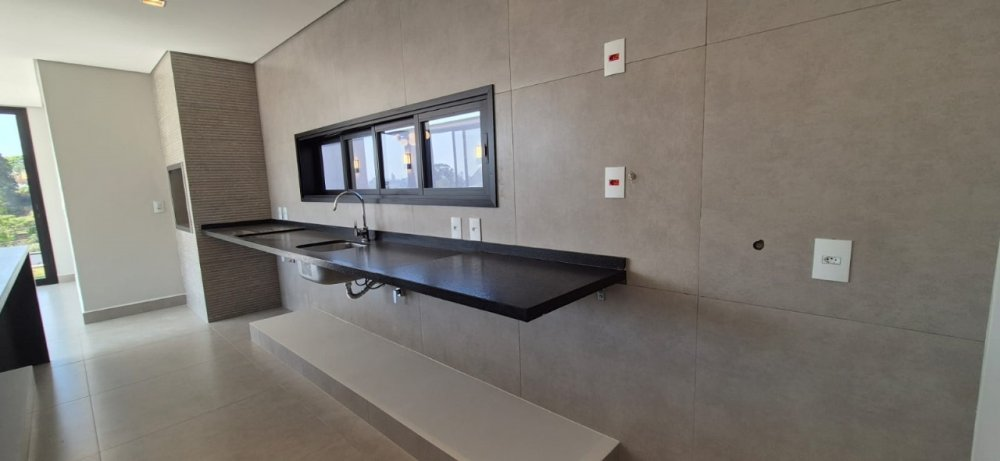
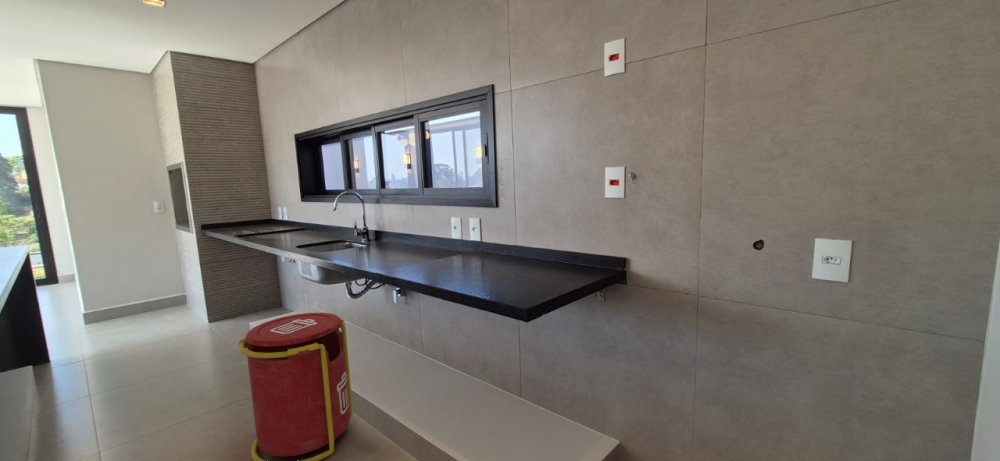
+ trash can (302, 381)
